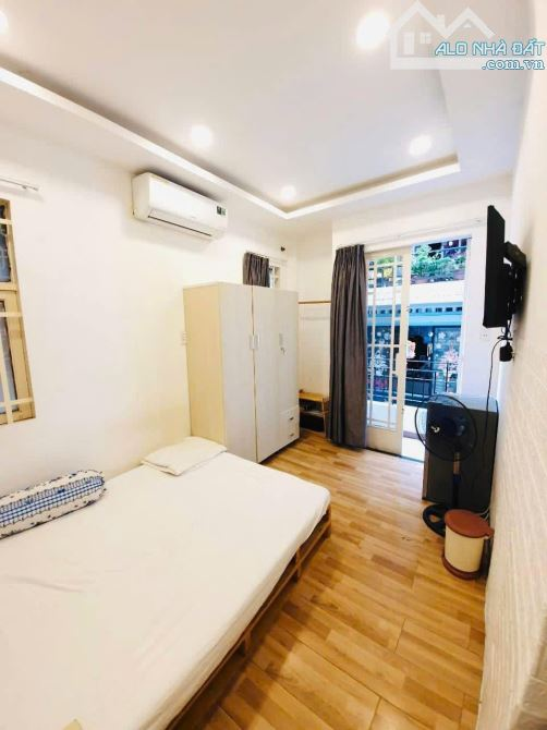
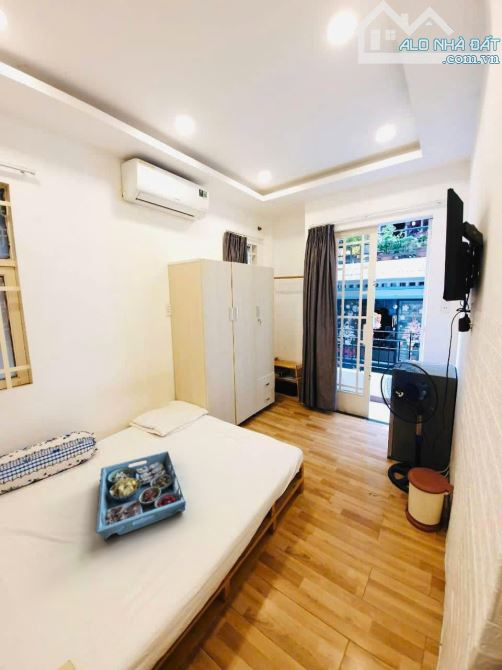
+ serving tray (139, 488)
